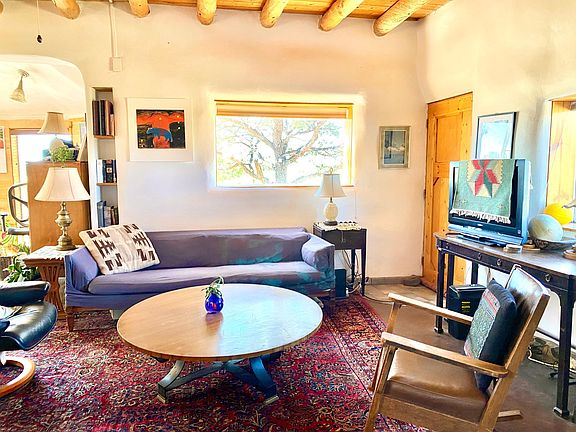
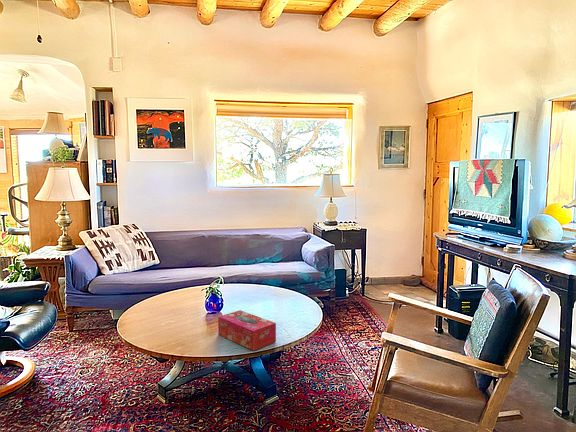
+ tissue box (246, 328)
